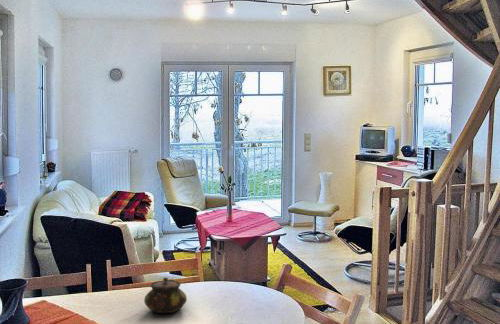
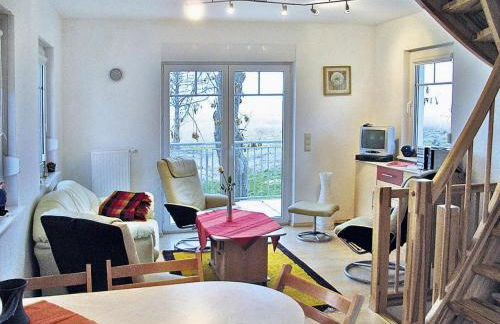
- teapot (165, 293)
